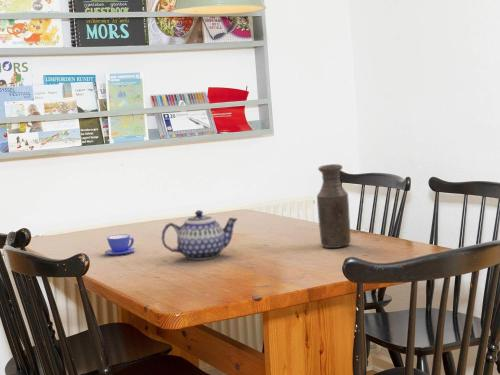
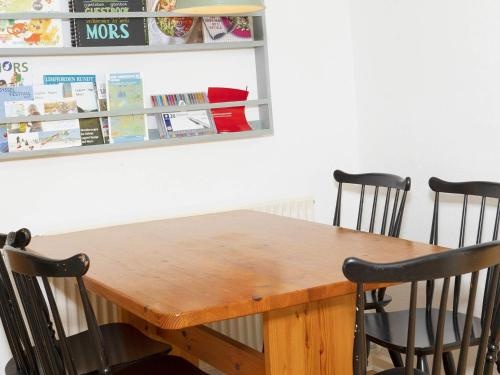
- teapot (200, 233)
- bottle (333, 205)
- teacup (119, 244)
